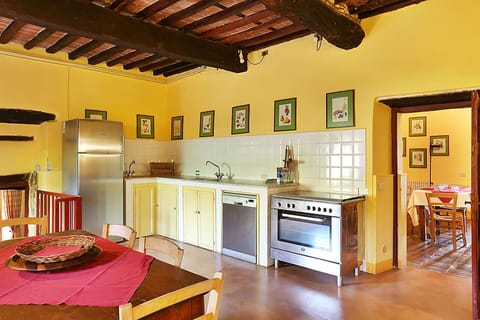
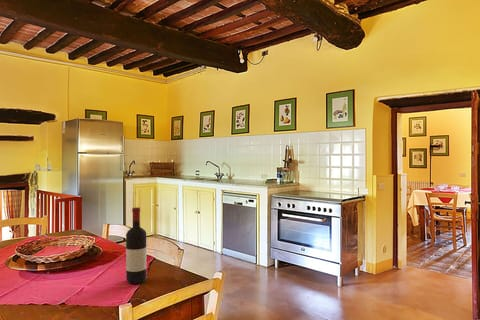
+ wine bottle (136, 244)
